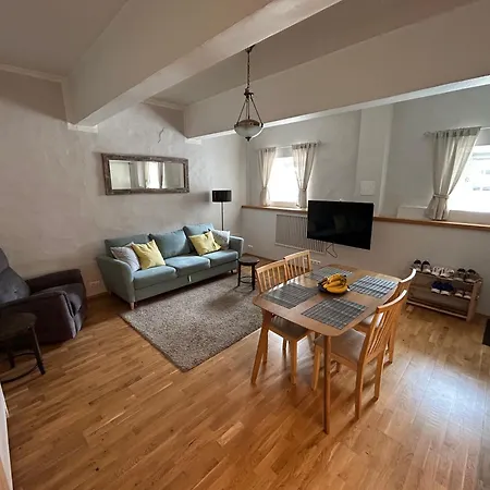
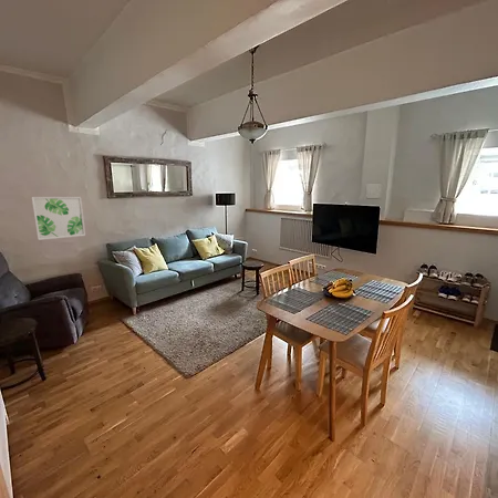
+ wall art (60, 217)
